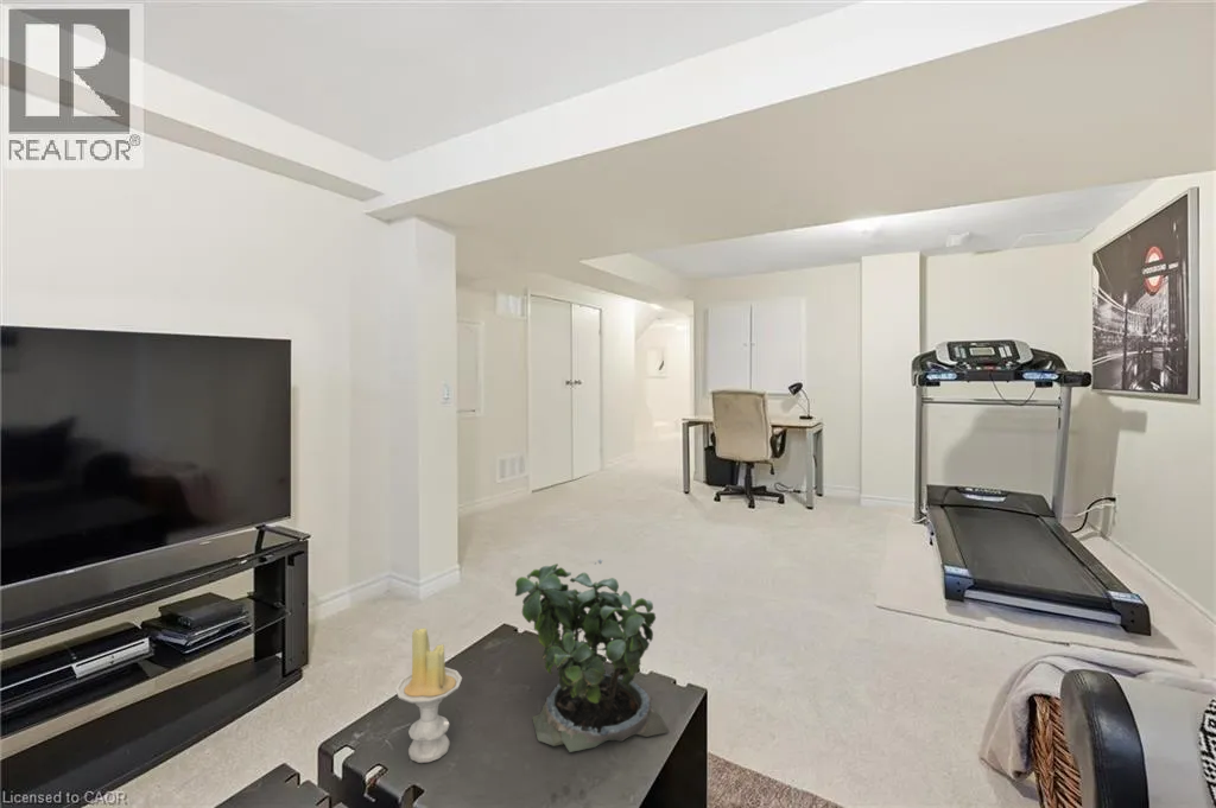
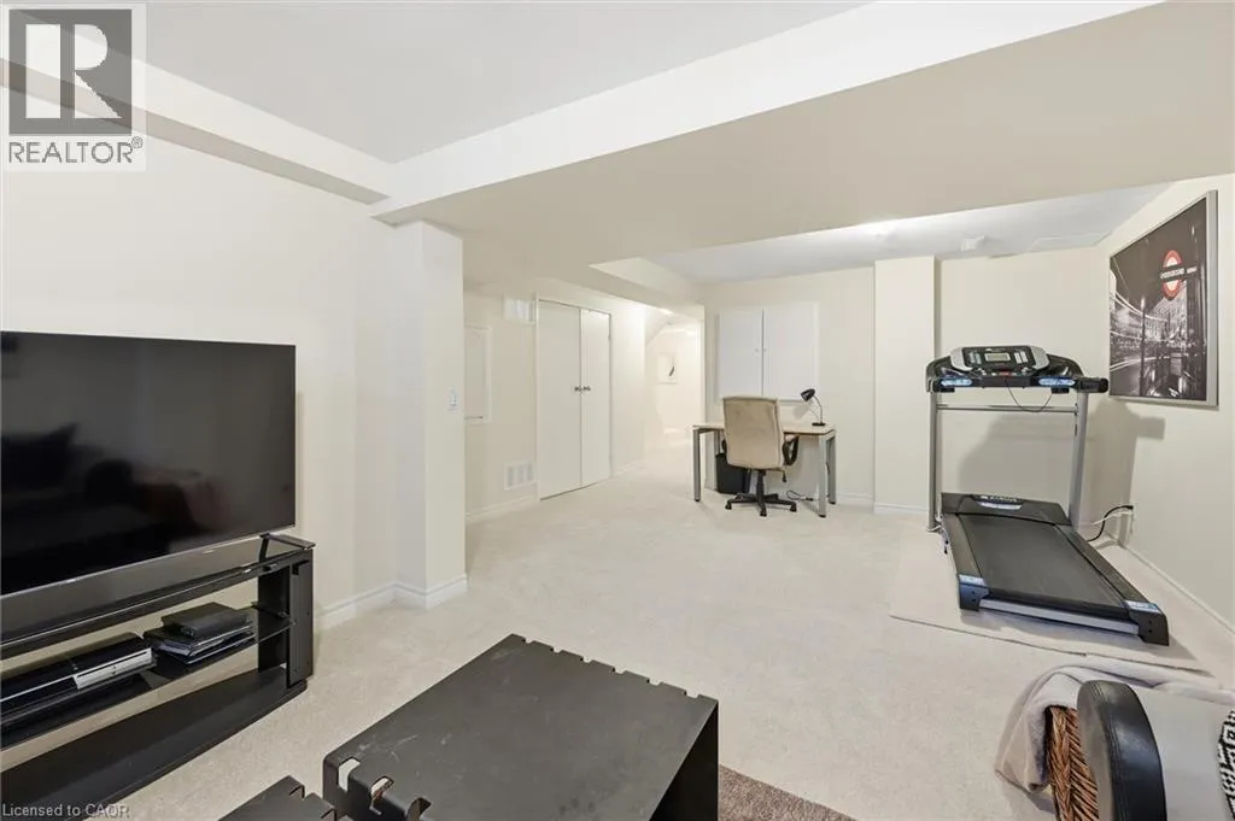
- candle (429, 687)
- potted plant (585, 636)
